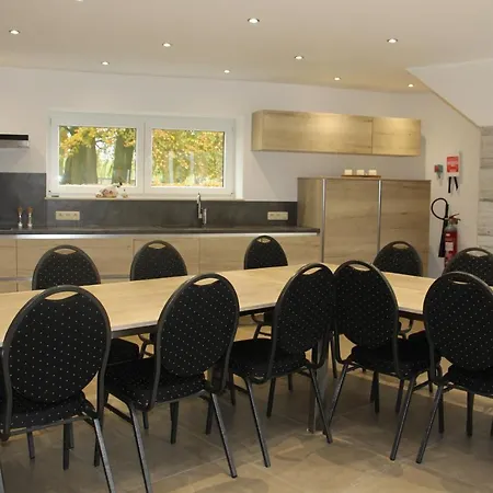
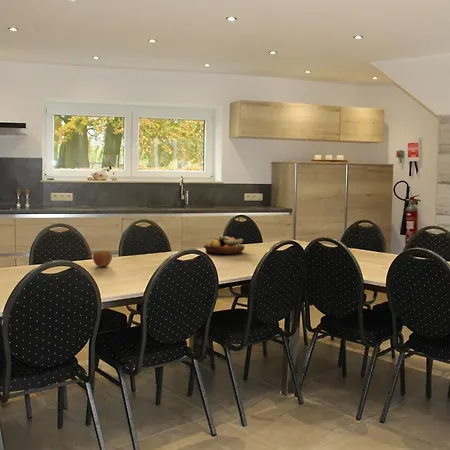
+ fruit bowl (224, 243)
+ apple (102, 258)
